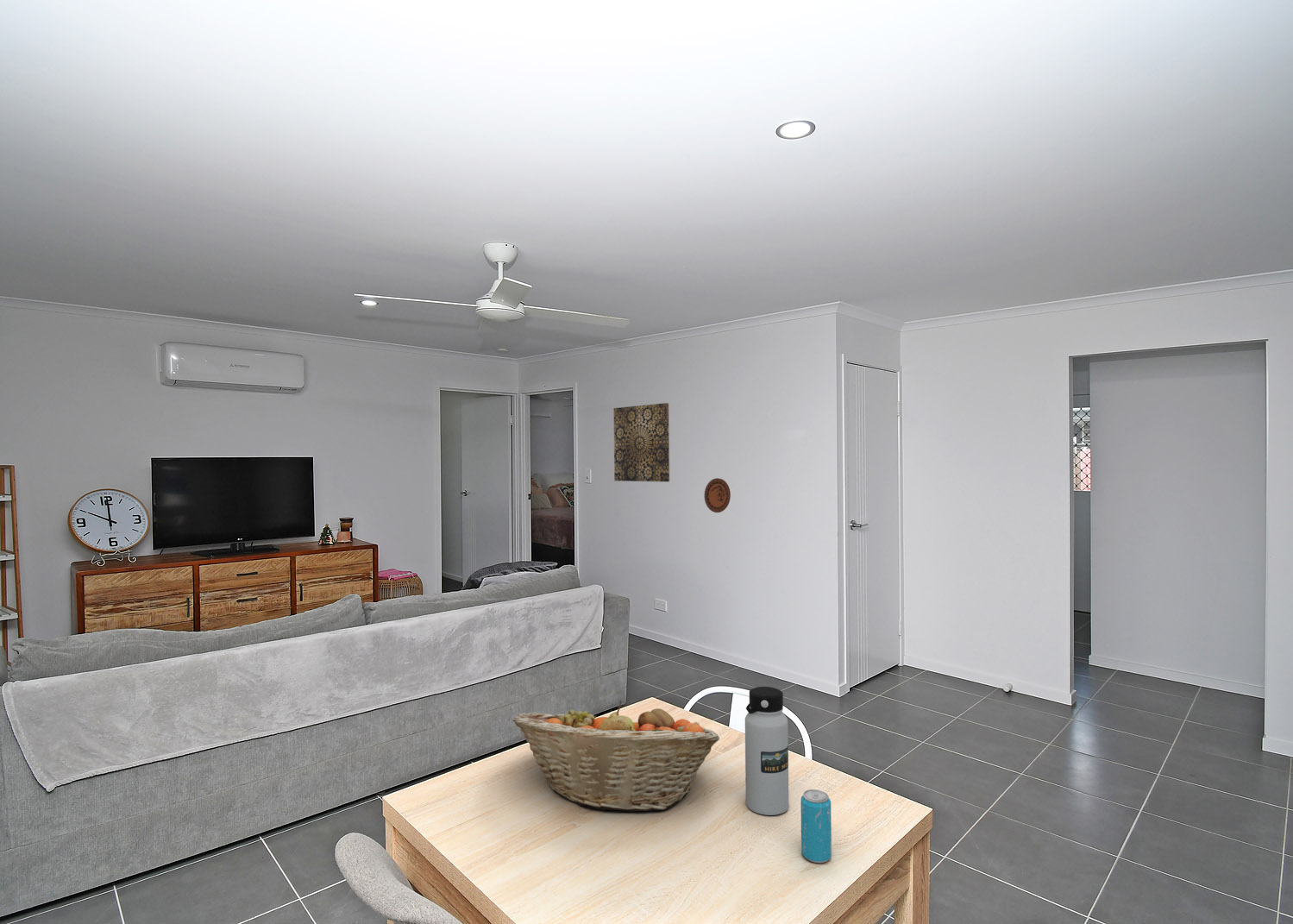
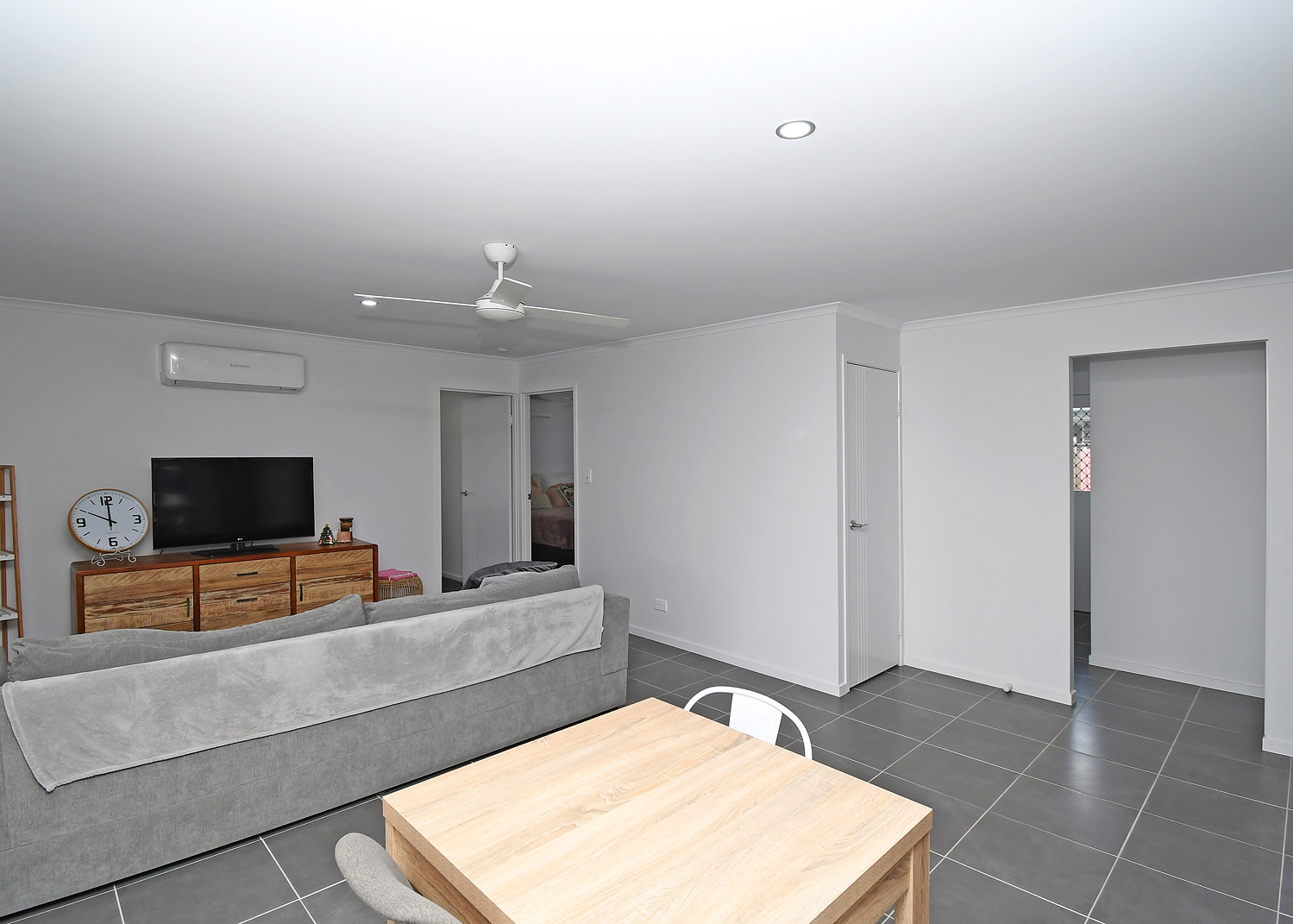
- beverage can (816, 825)
- wall art (640, 443)
- decorative plate (717, 495)
- water bottle (766, 747)
- fruit basket (614, 743)
